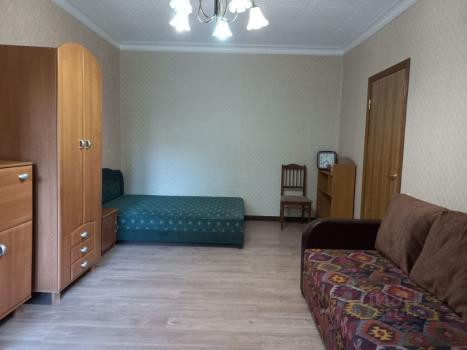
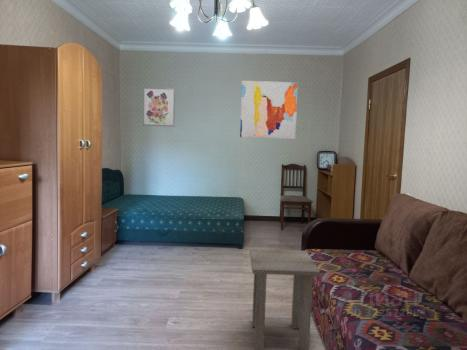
+ side table (292, 300)
+ wall art (158, 107)
+ wall art (268, 110)
